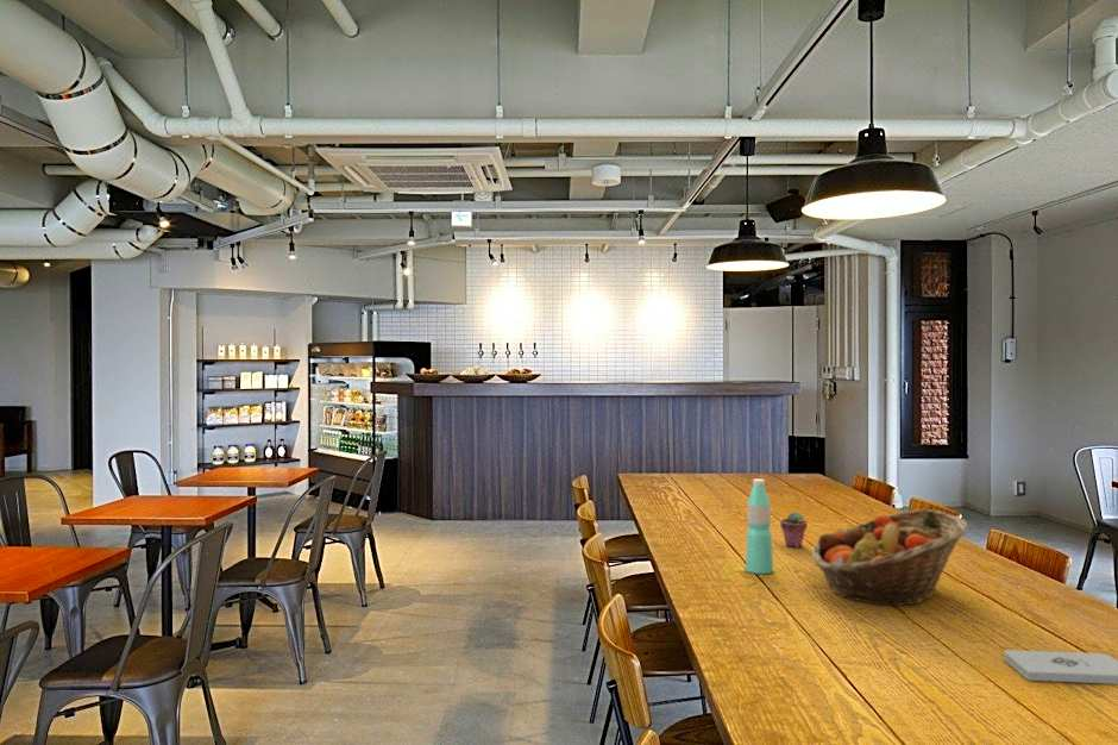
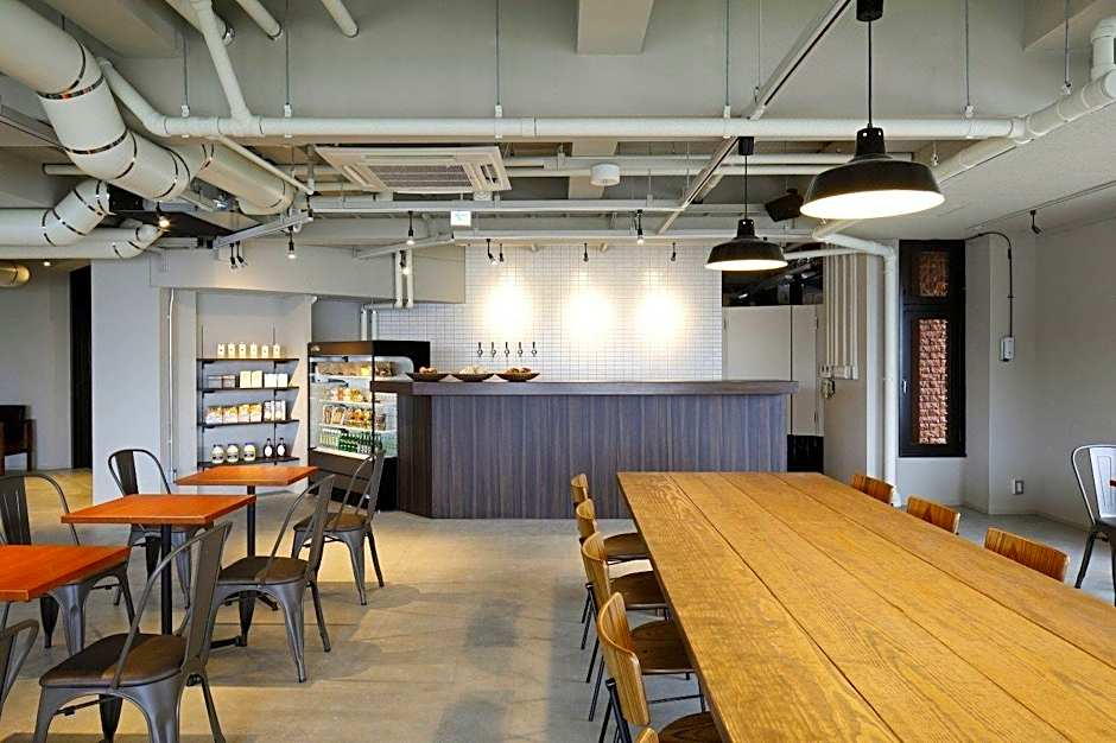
- water bottle (759, 525)
- potted succulent (793, 527)
- fruit basket (886, 551)
- notepad (1068, 666)
